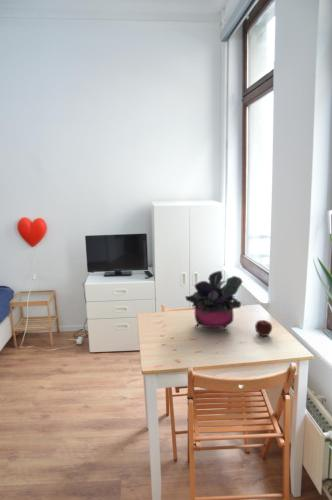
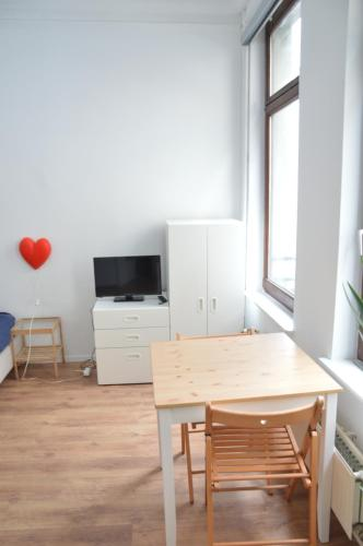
- apple (263, 328)
- potted plant (213, 298)
